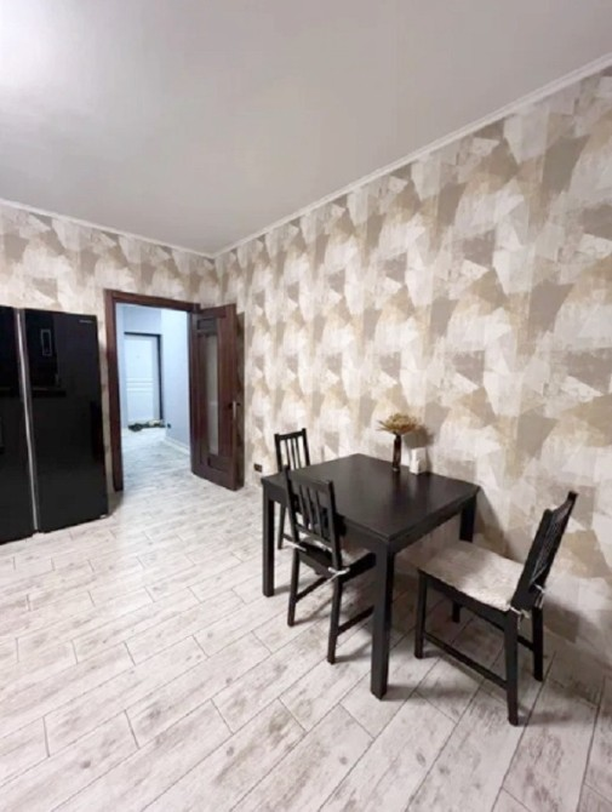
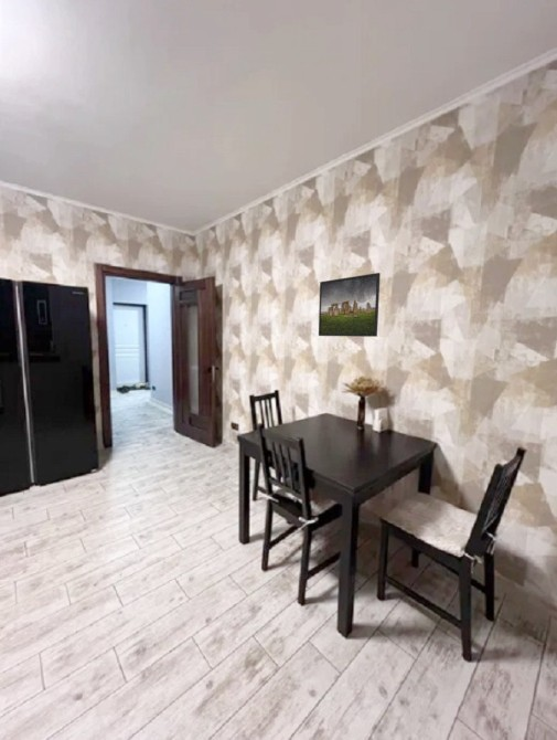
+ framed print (346, 307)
